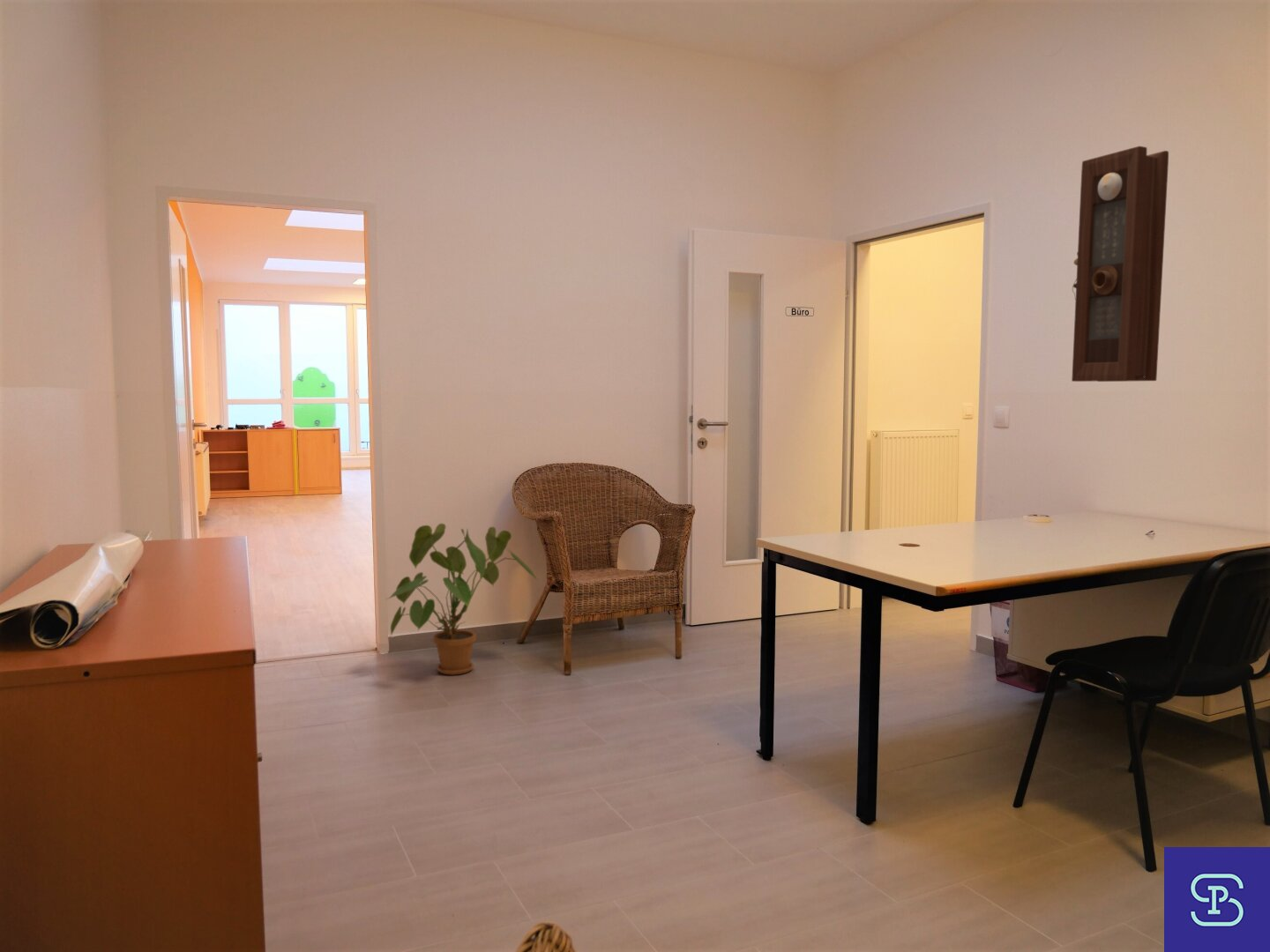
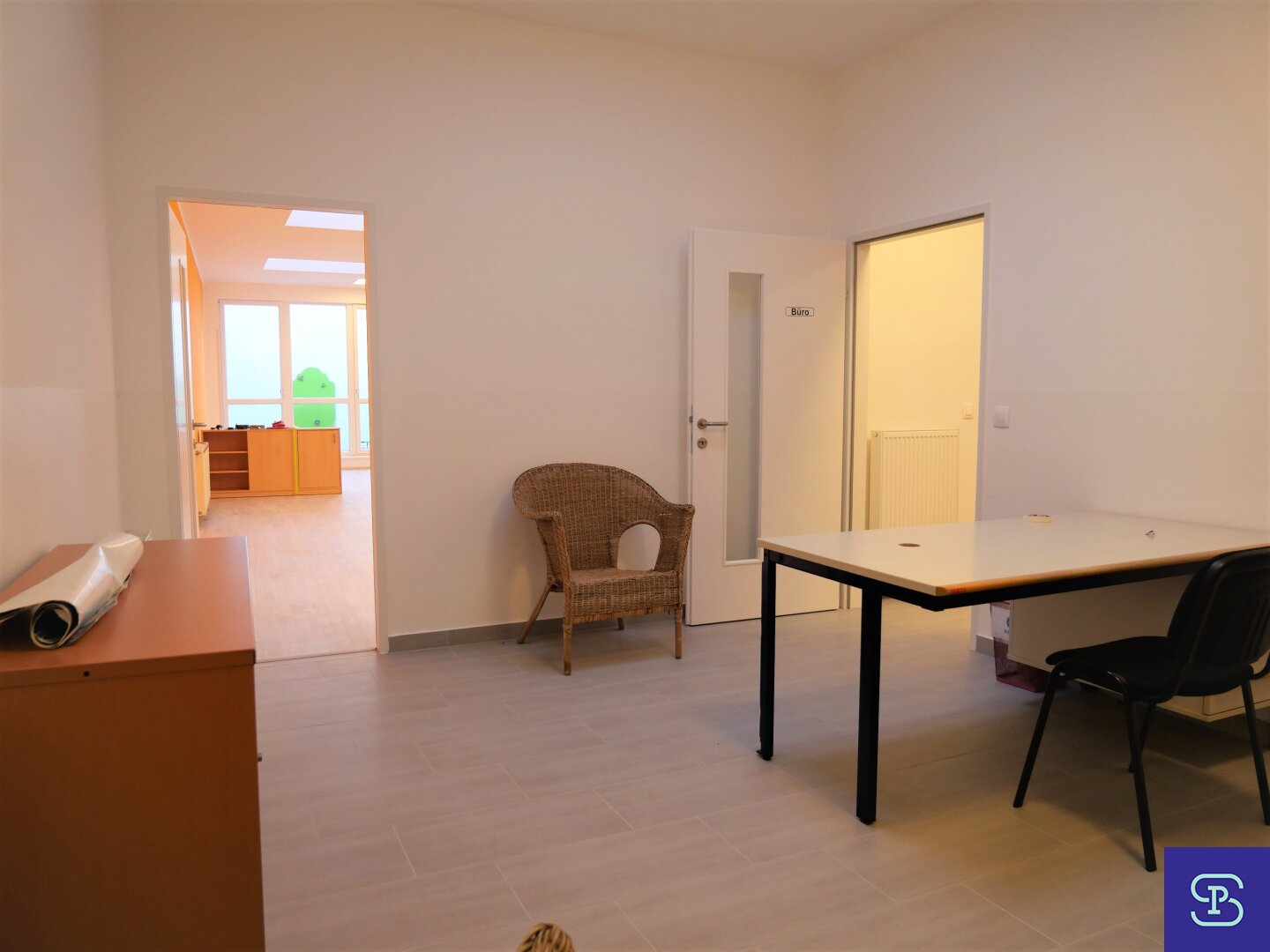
- pendulum clock (1108, 271)
- house plant (460, 594)
